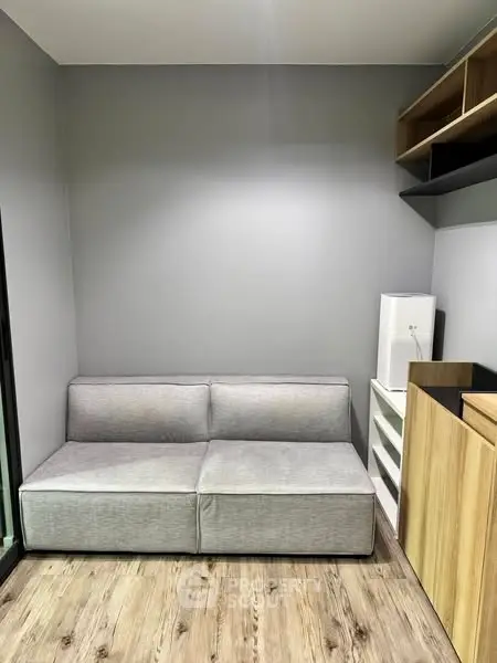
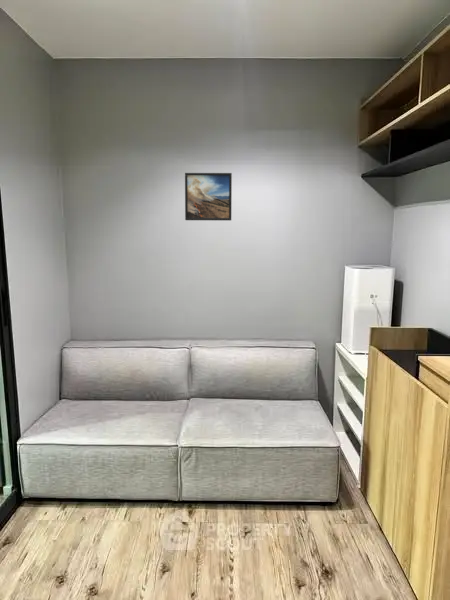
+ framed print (208, 196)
